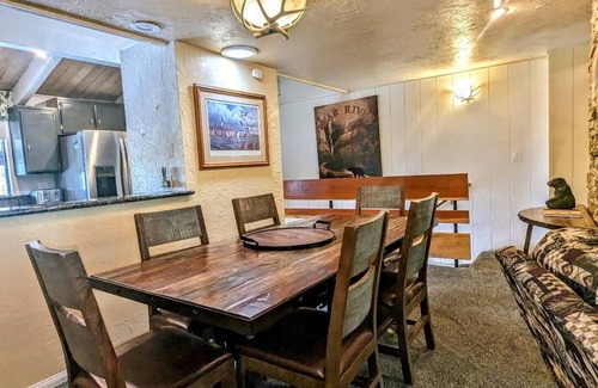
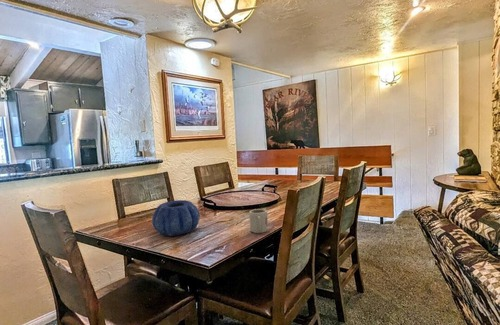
+ decorative bowl (176, 216)
+ cup (258, 221)
